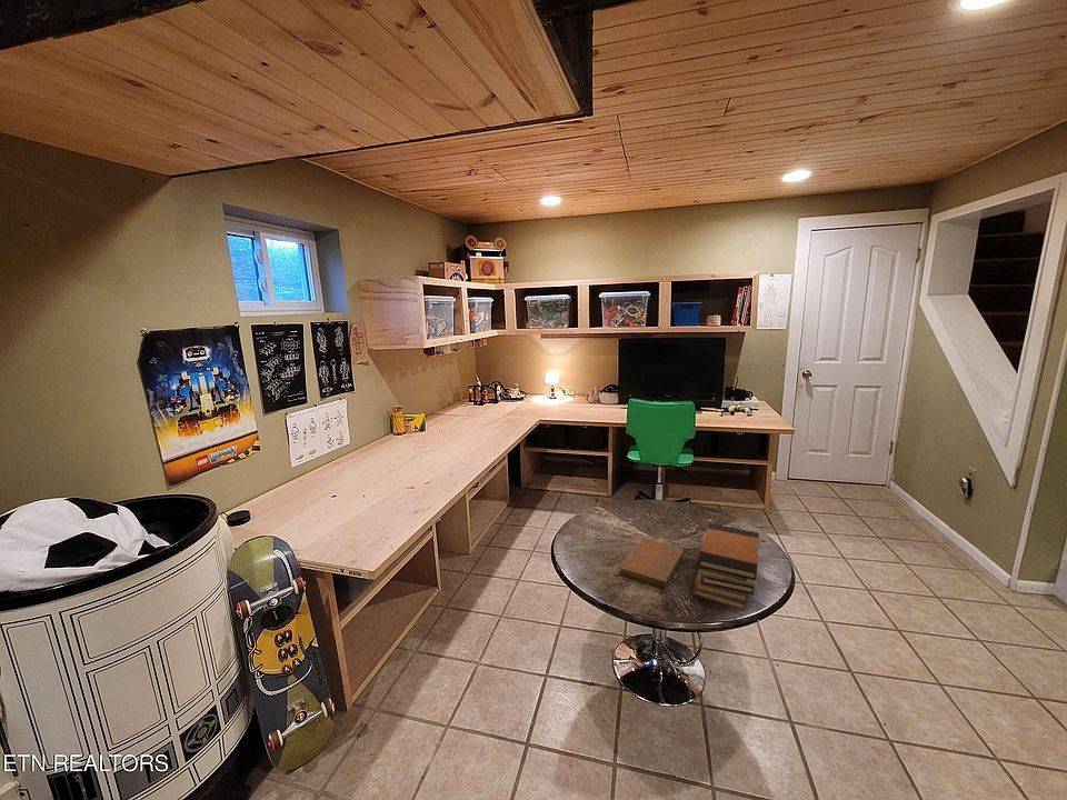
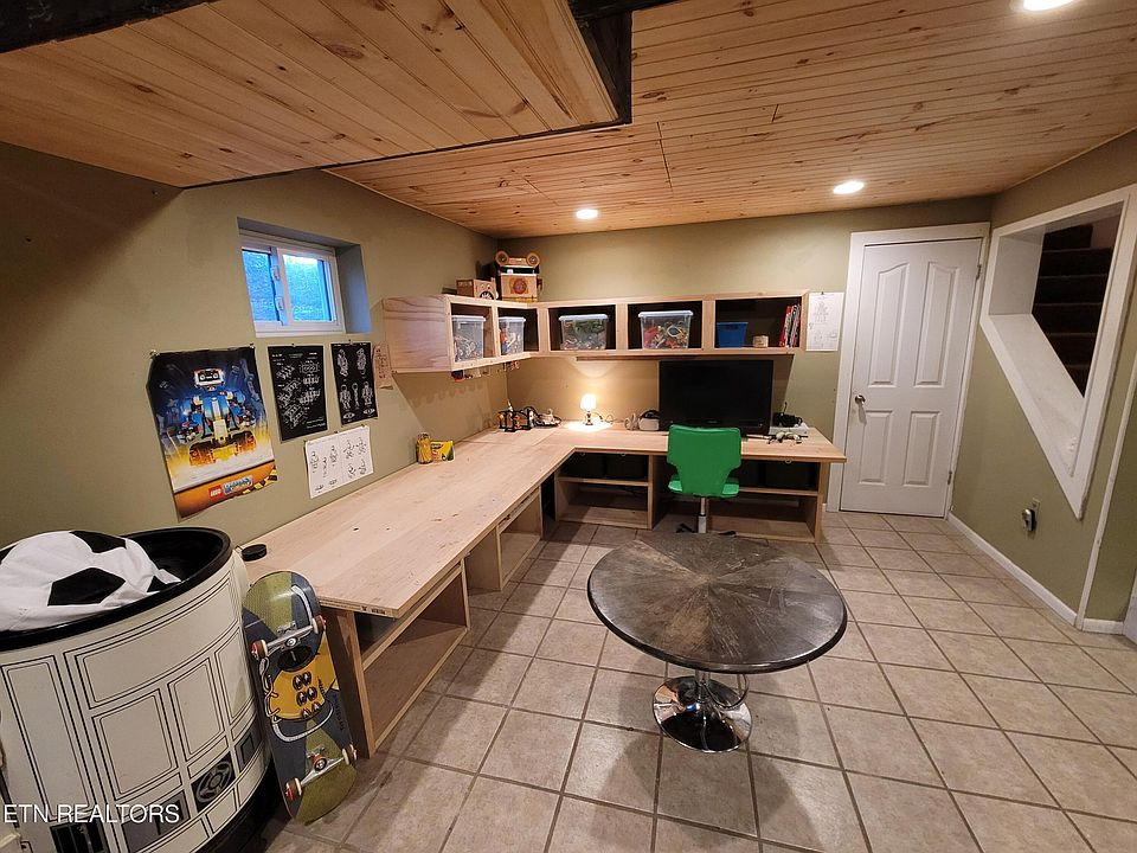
- book stack (727, 562)
- notebook (652, 560)
